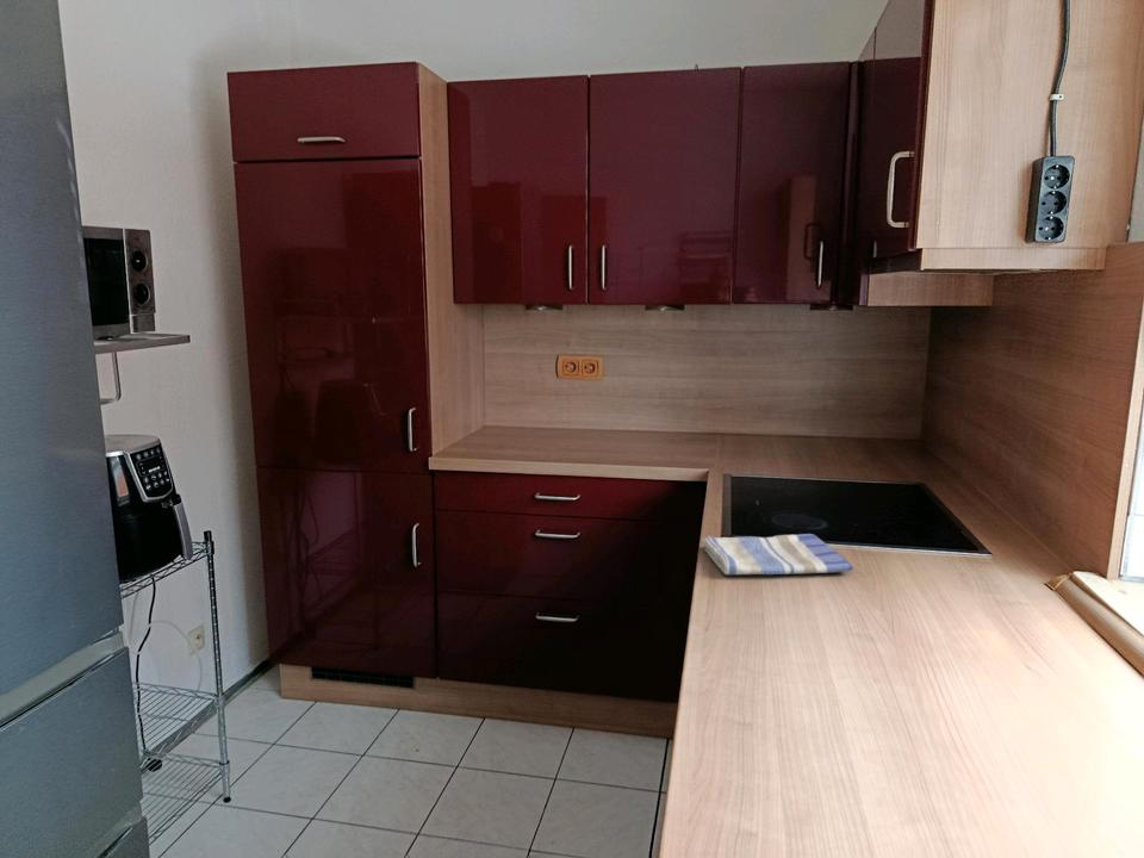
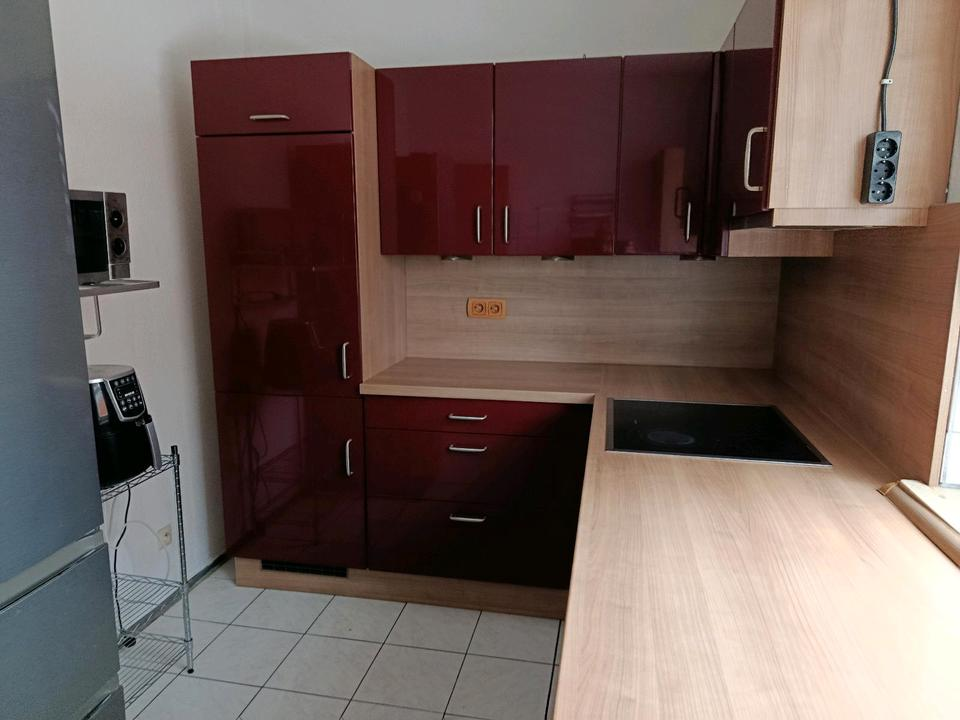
- dish towel (772, 553)
